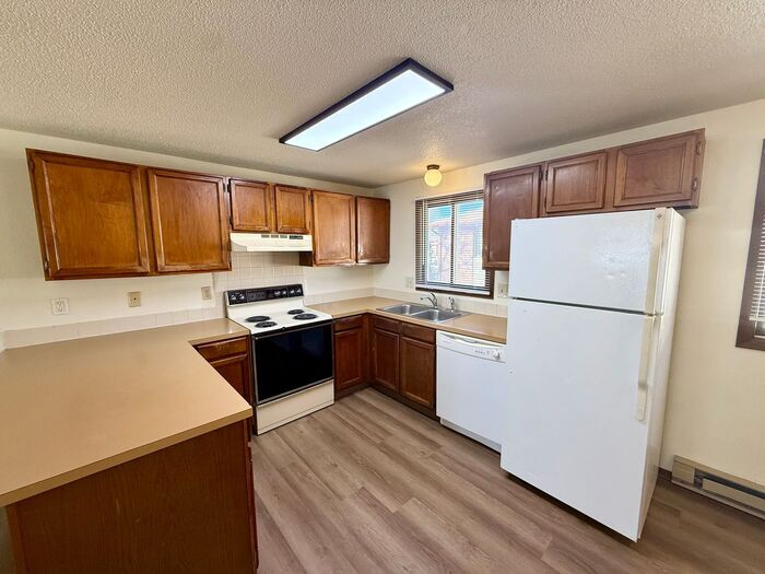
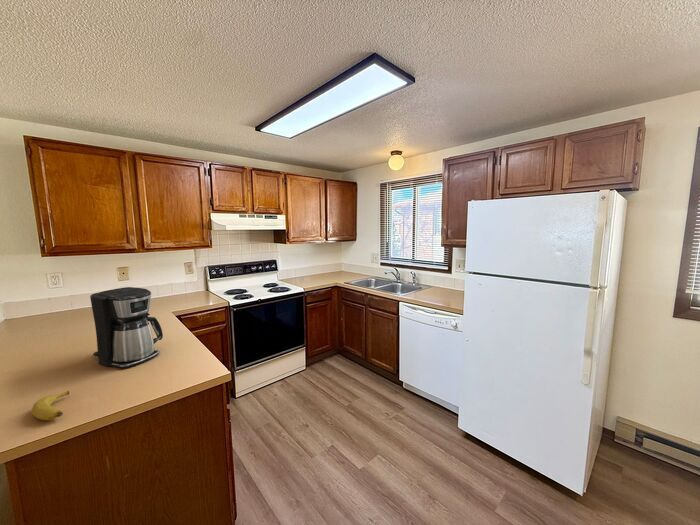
+ coffee maker (128, 322)
+ banana (54, 407)
